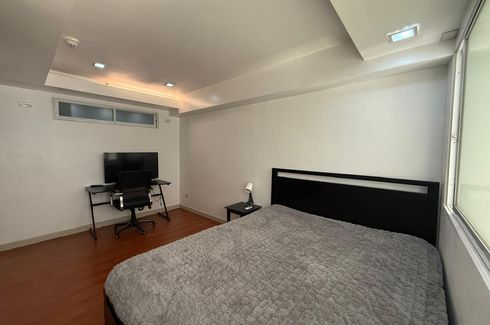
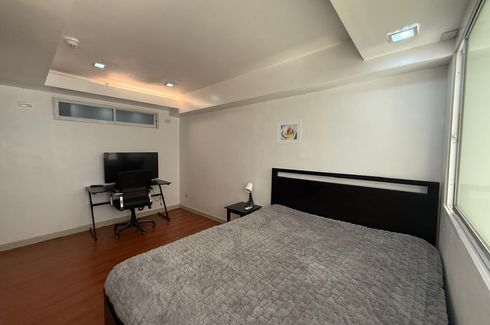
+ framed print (288, 132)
